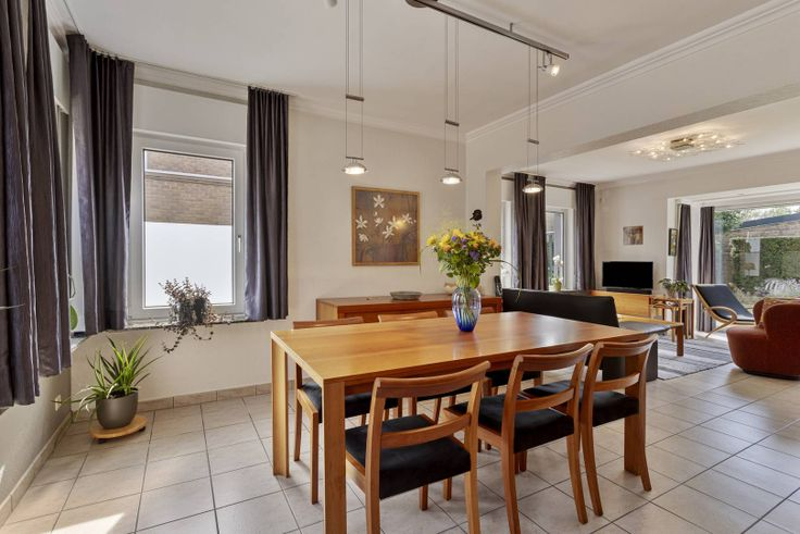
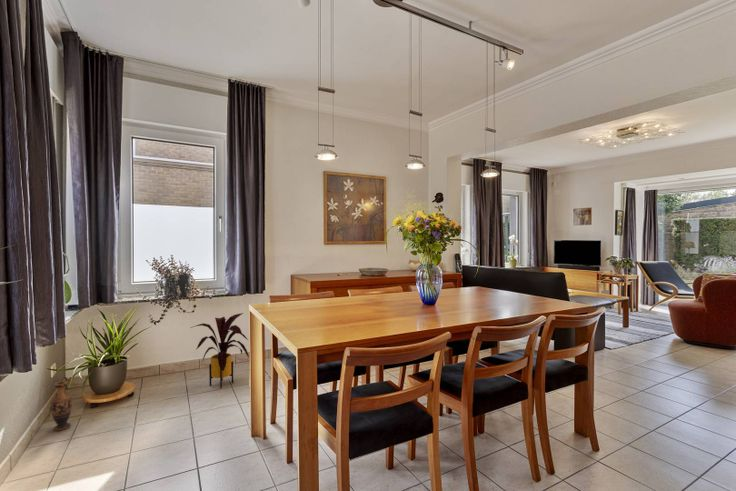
+ house plant (220, 349)
+ vase (61, 405)
